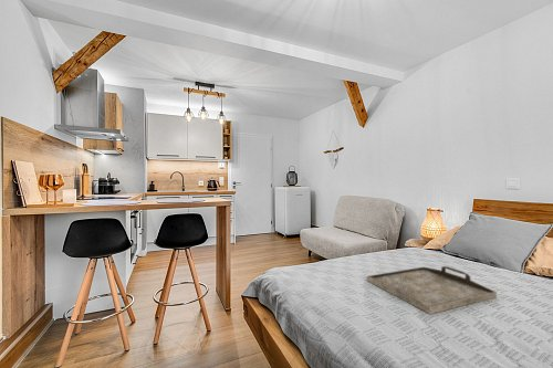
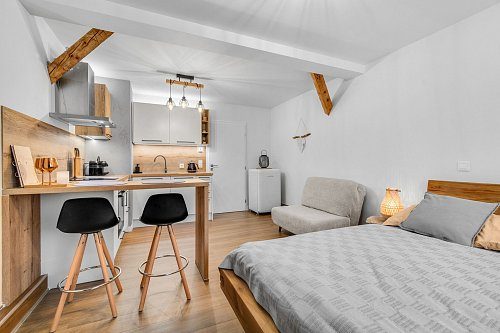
- serving tray (426, 281)
